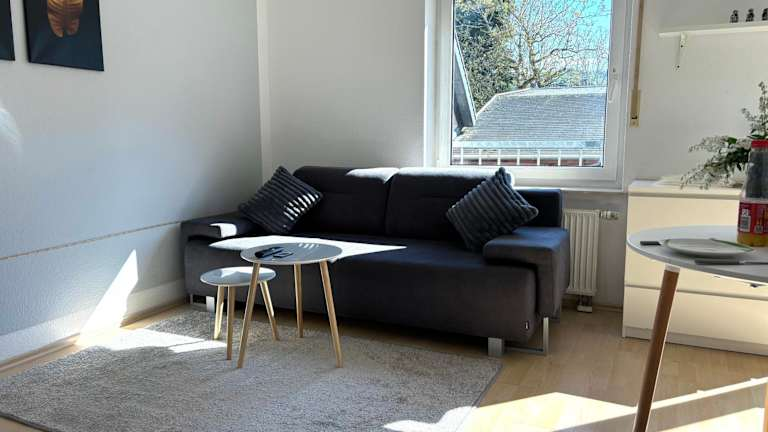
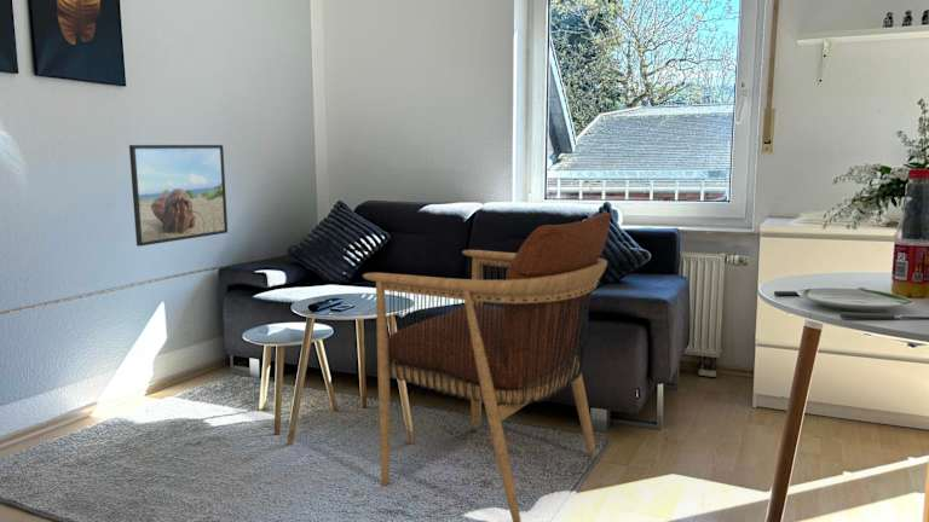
+ armchair (501, 346)
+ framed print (181, 192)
